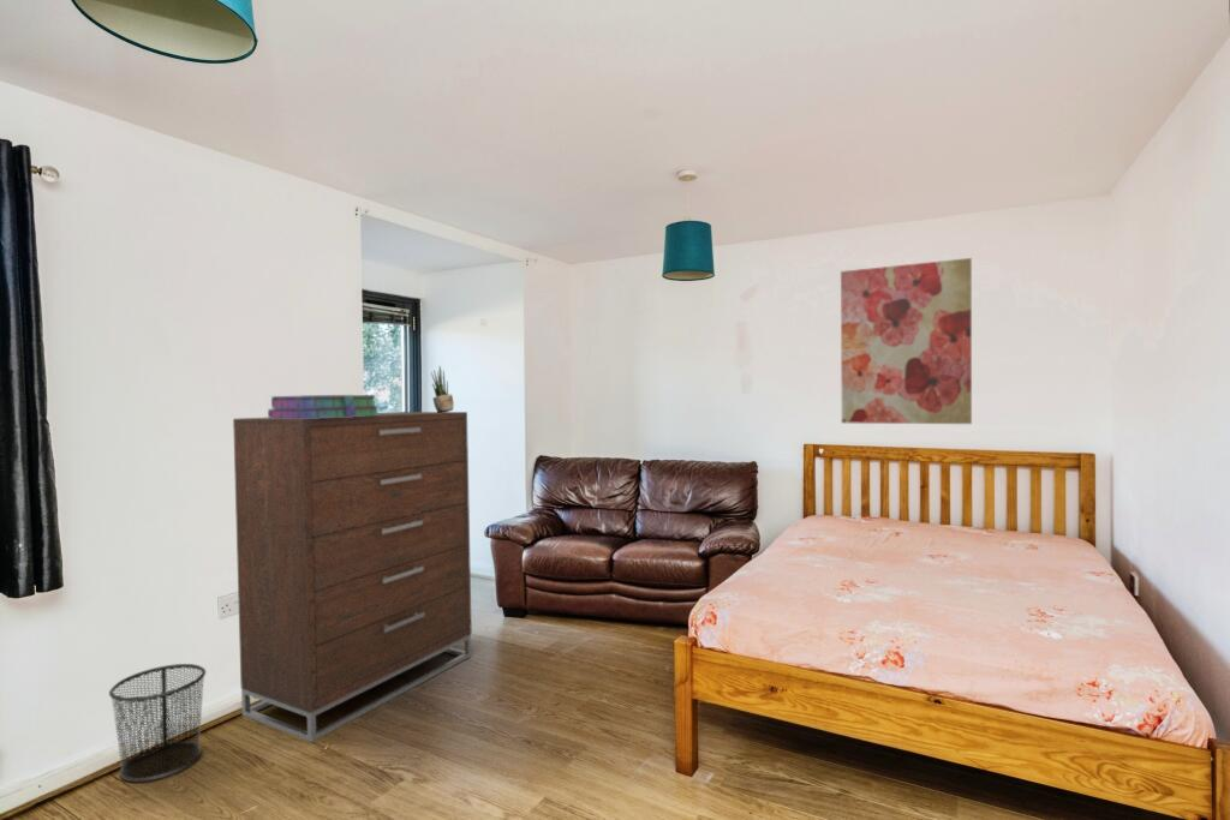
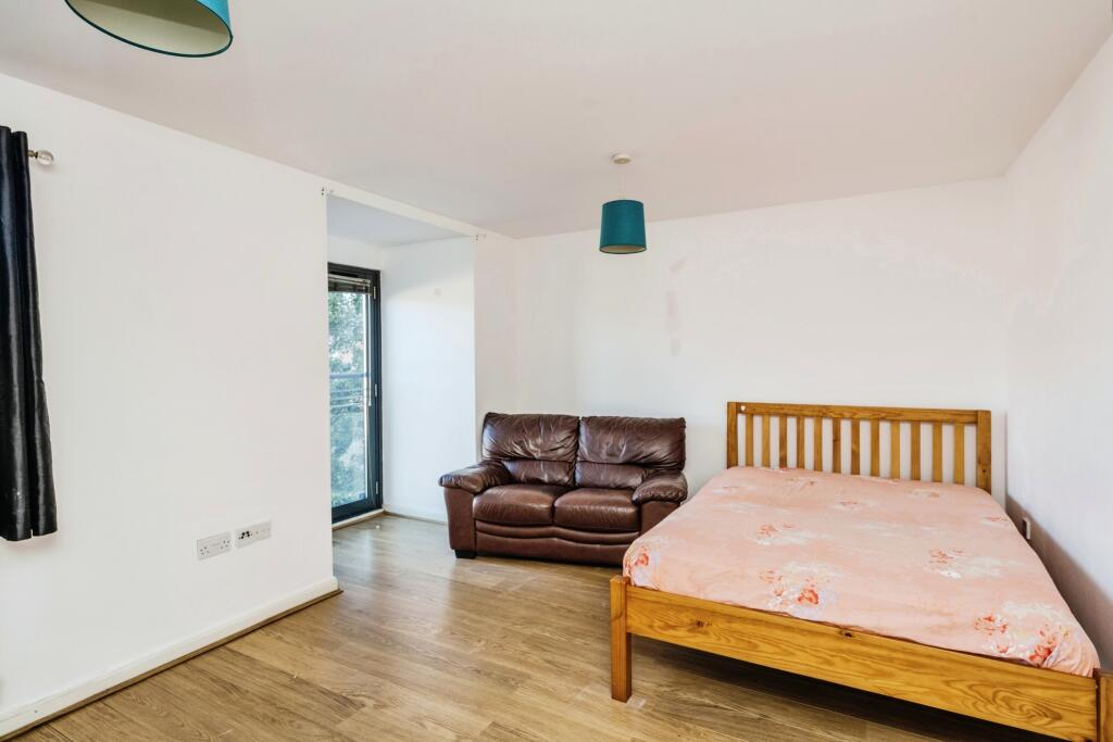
- stack of books (326, 406)
- dresser (366, 550)
- wall art (903, 345)
- waste bin (160, 720)
- potted plant (441, 388)
